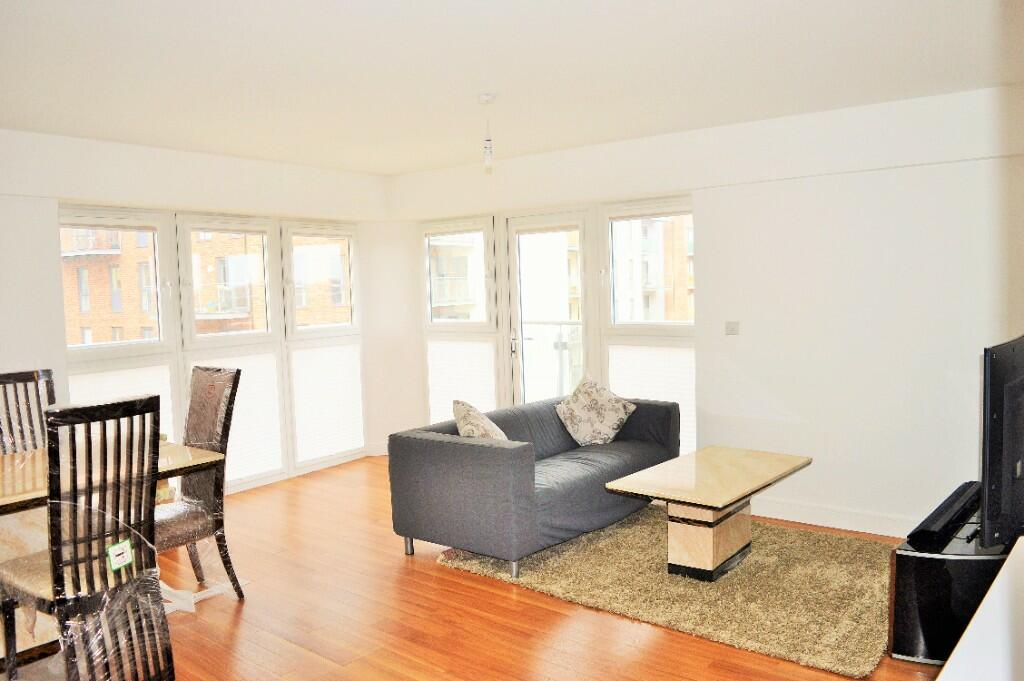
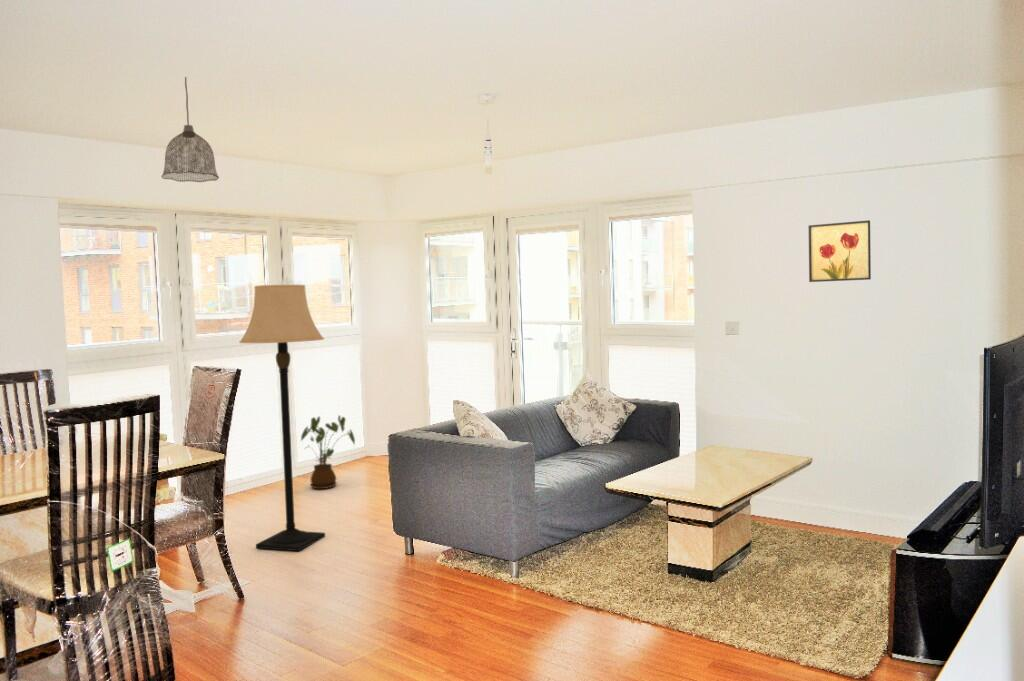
+ lamp (285, 414)
+ pendant lamp (188, 127)
+ wall art (839, 252)
+ house plant (327, 452)
